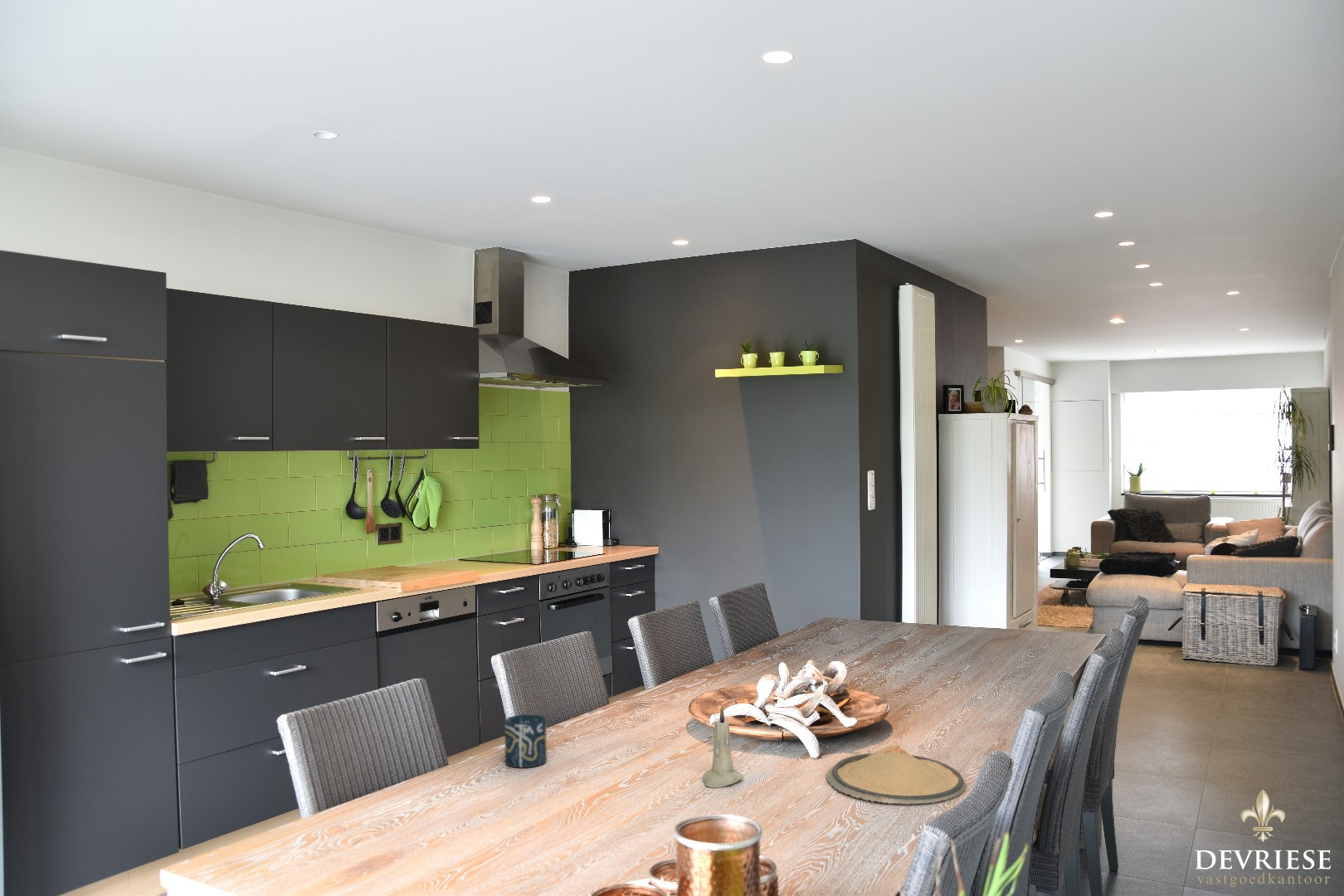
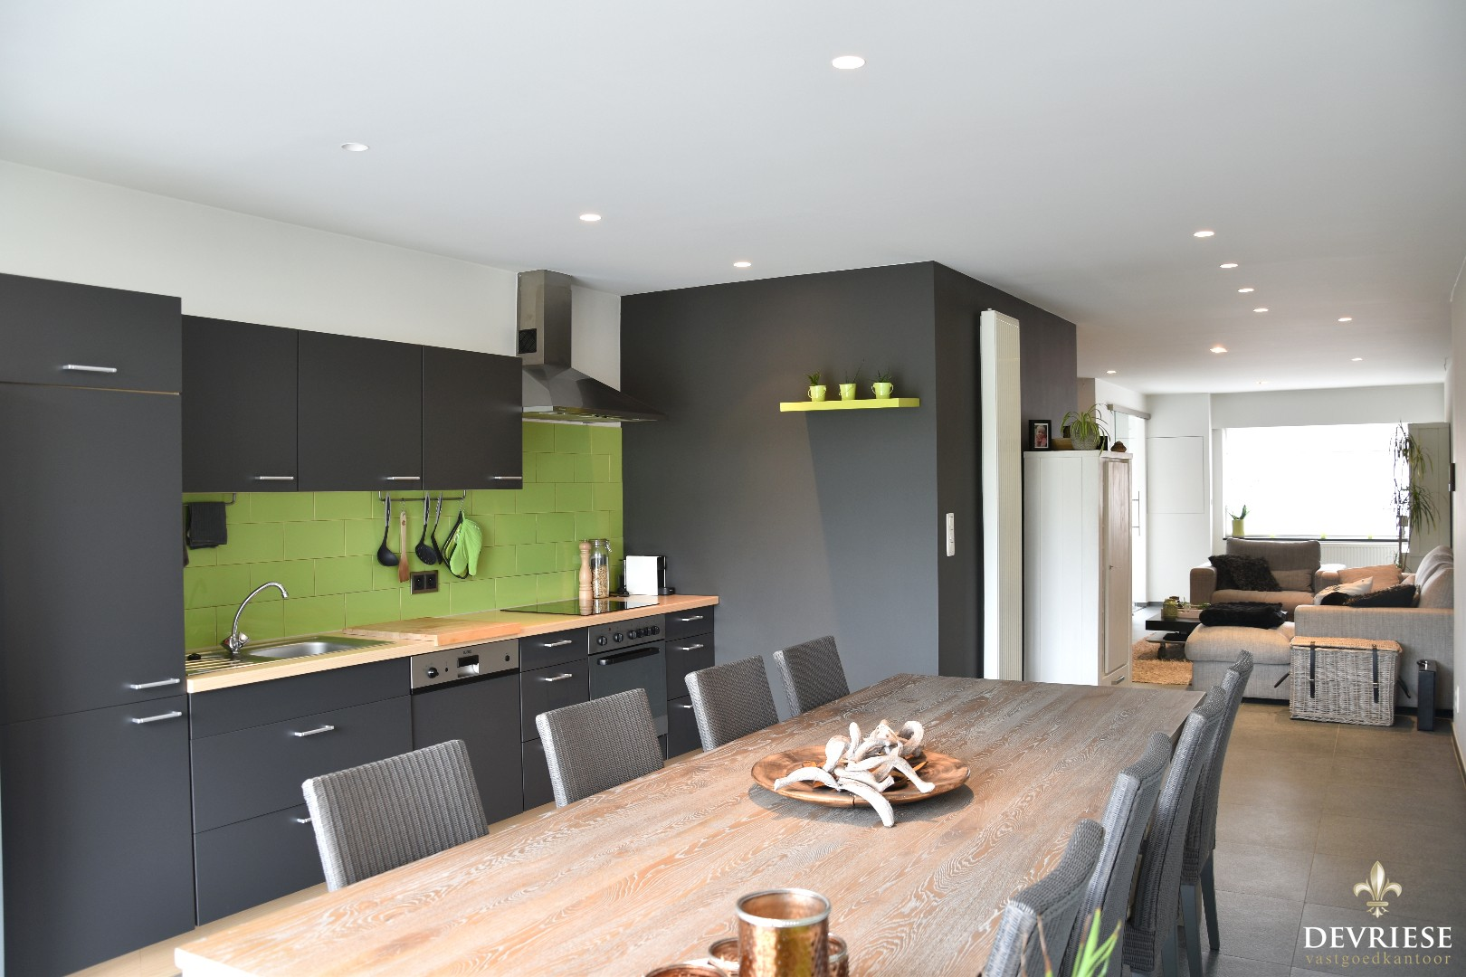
- cup (522, 738)
- candle (721, 743)
- plate (893, 762)
